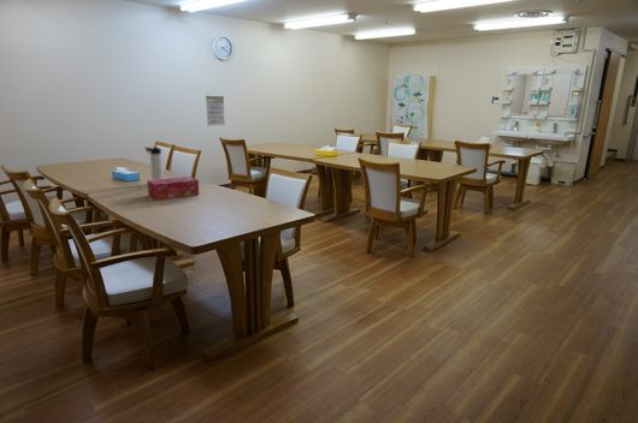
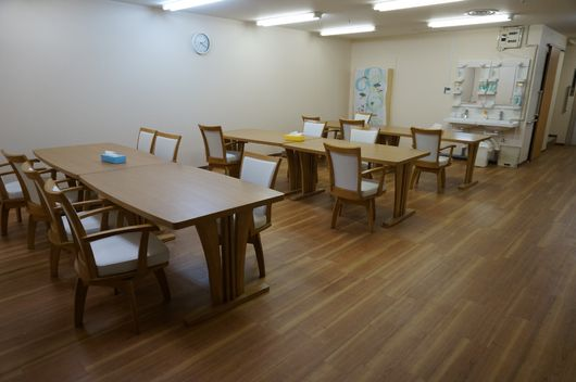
- thermos bottle (154, 165)
- tissue box (173, 187)
- calendar (215, 107)
